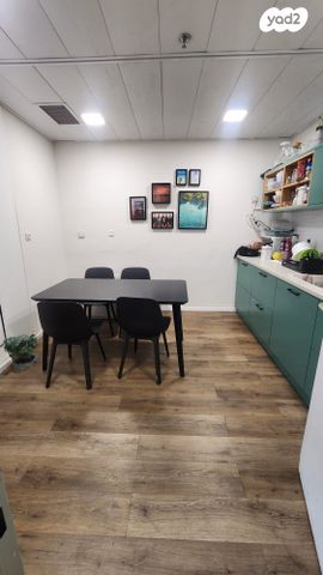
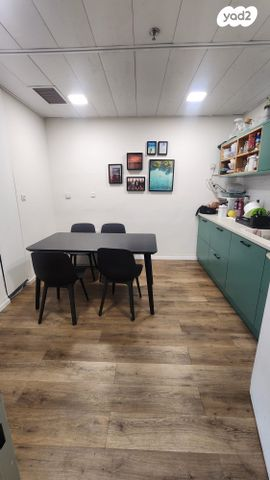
- potted plant (20, 347)
